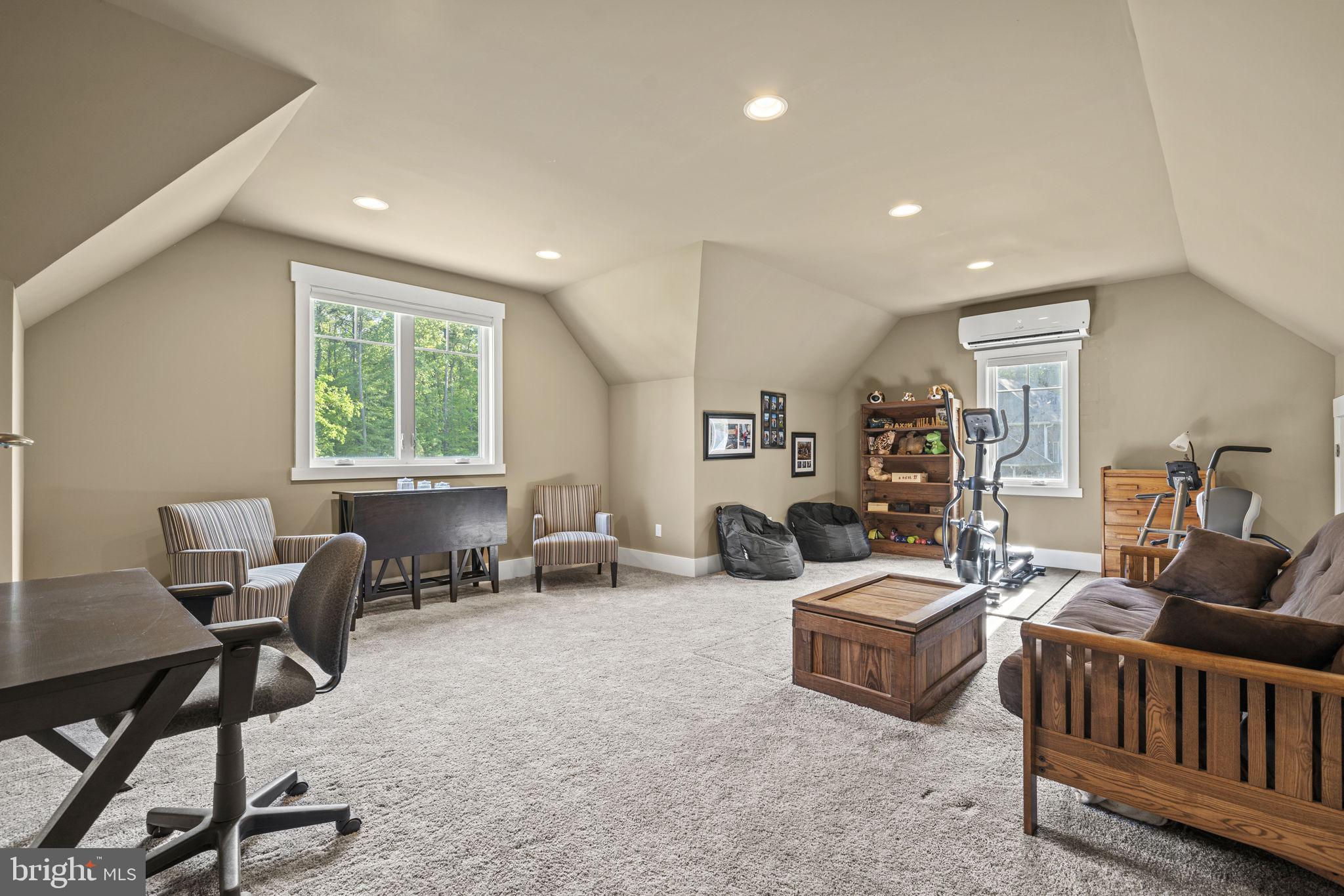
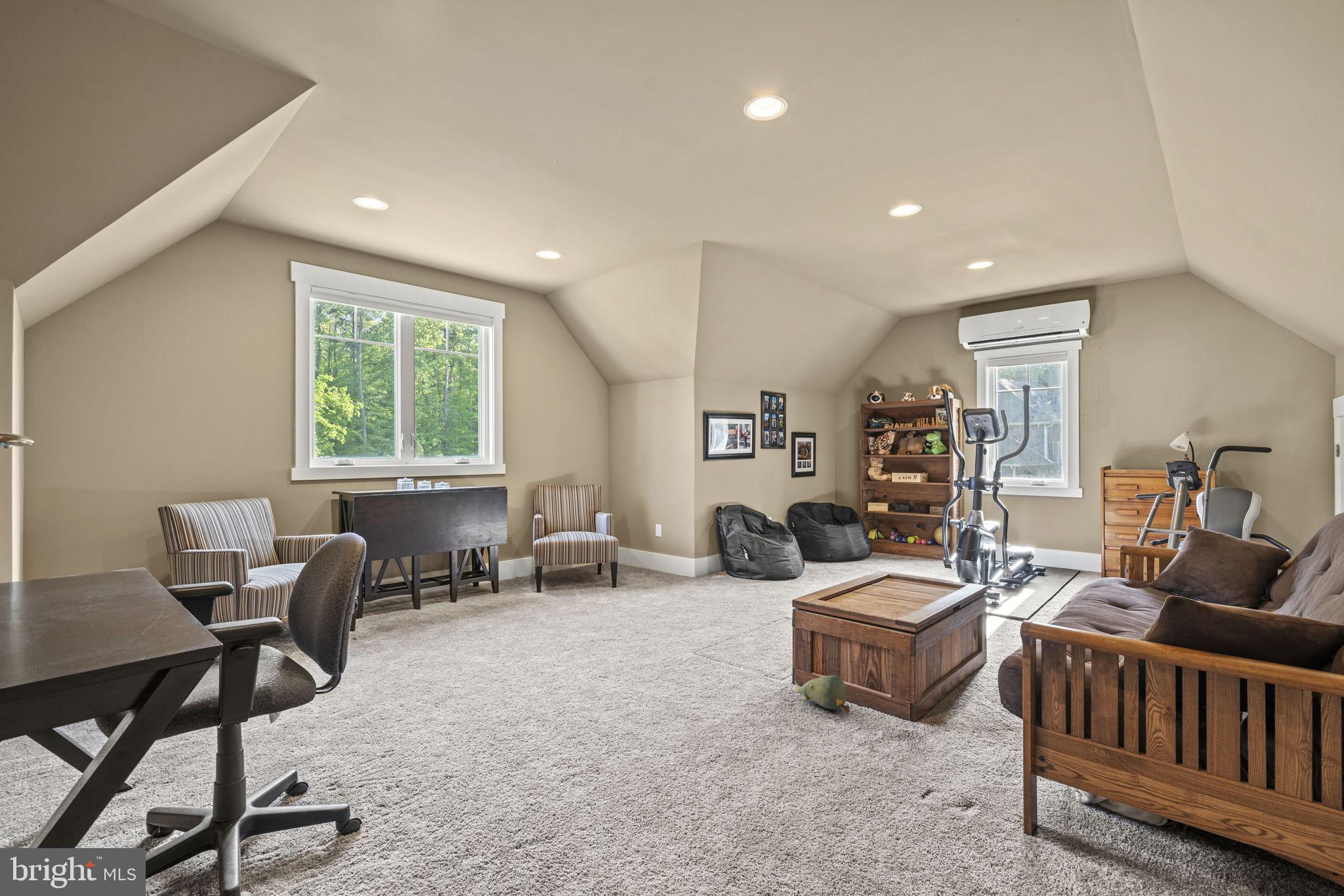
+ plush toy (819, 690)
